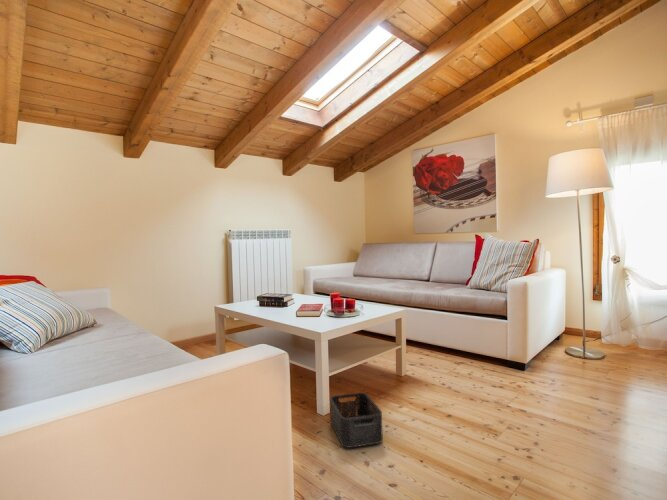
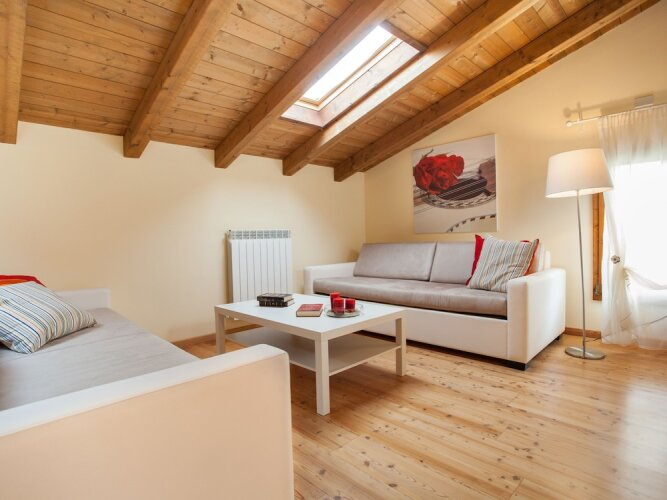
- storage bin (355, 418)
